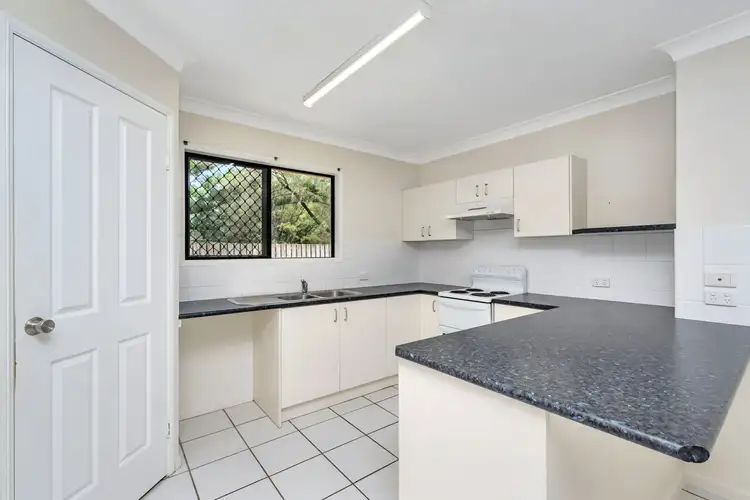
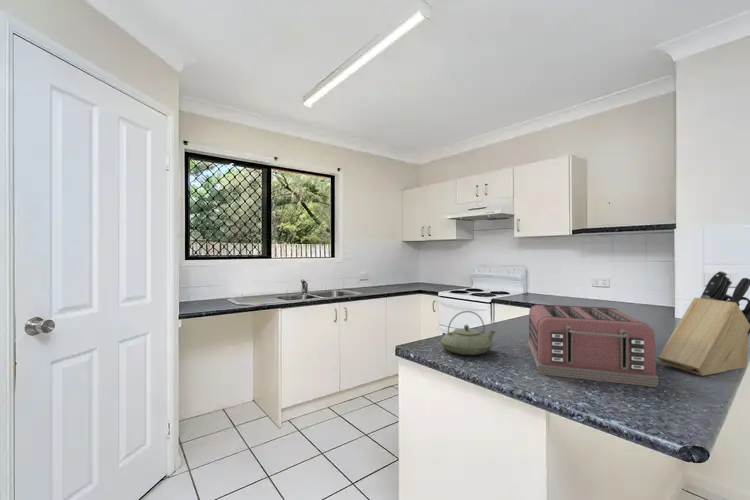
+ teapot (469, 330)
+ knife block (711, 319)
+ toaster (583, 339)
